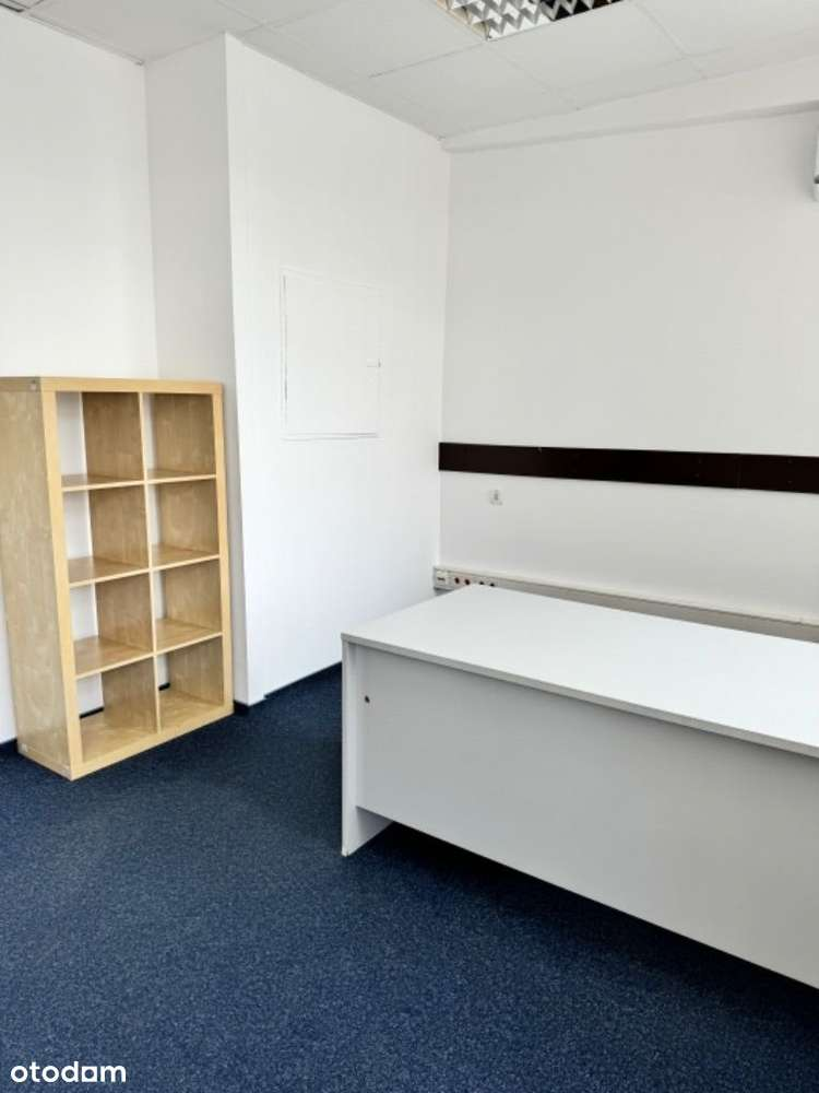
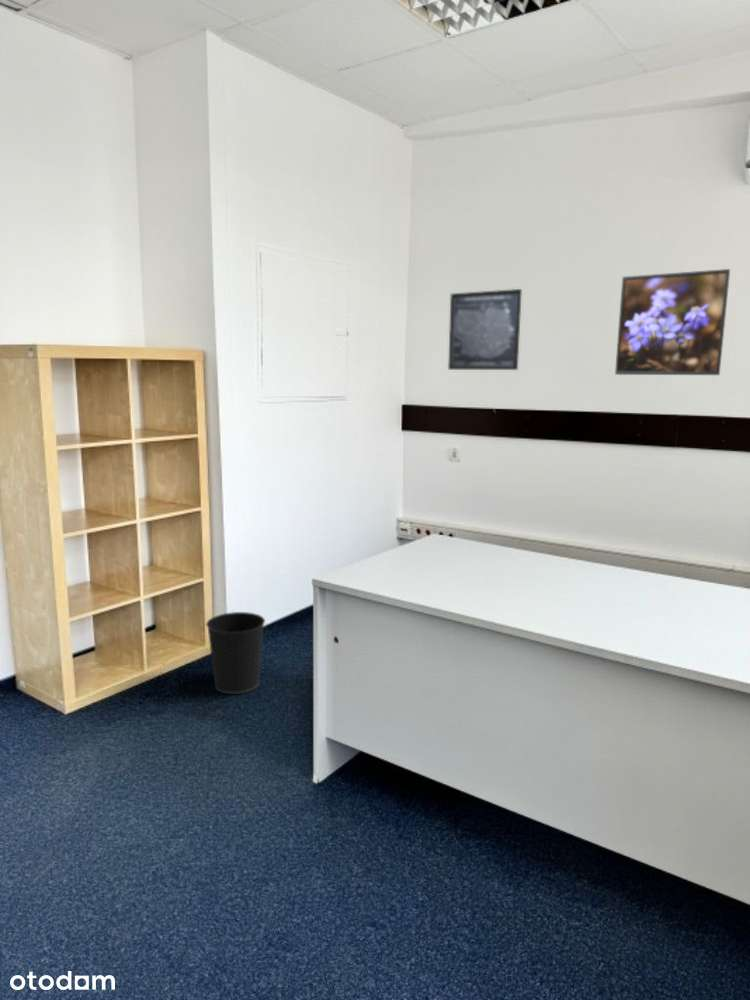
+ wastebasket (236, 653)
+ wall art (483, 331)
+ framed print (669, 324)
